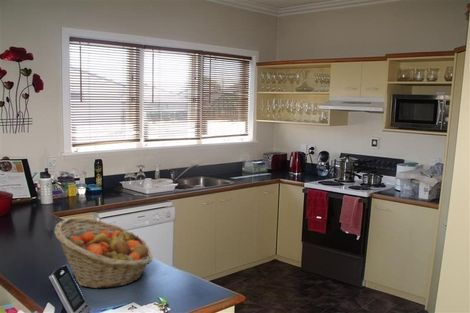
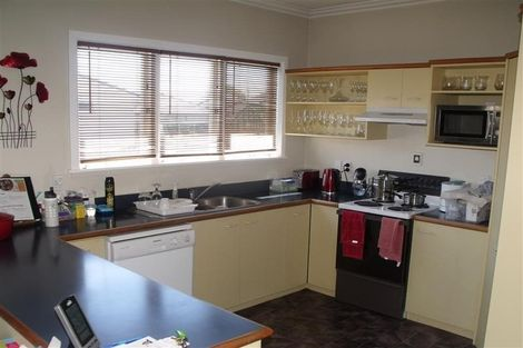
- fruit basket (104, 249)
